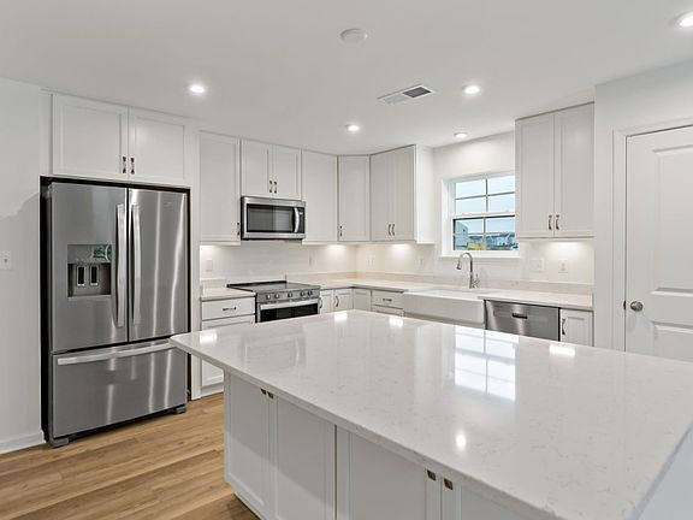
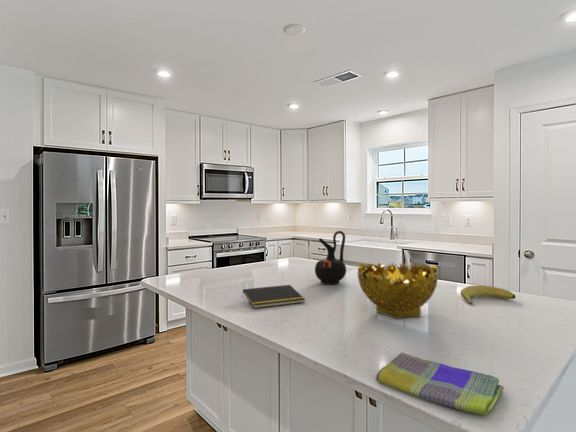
+ decorative bowl (396, 288)
+ dish towel (436, 379)
+ ceramic jug (330, 256)
+ banana (483, 294)
+ notepad (273, 295)
